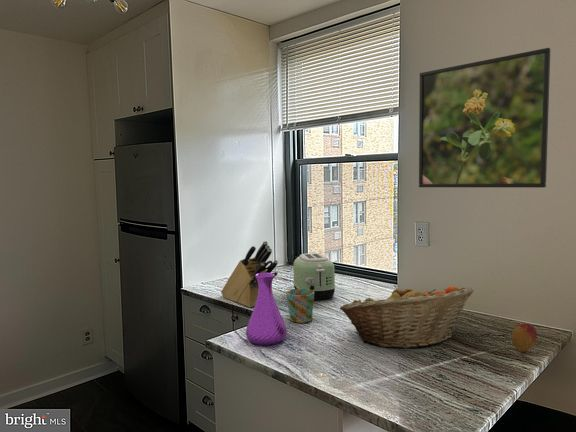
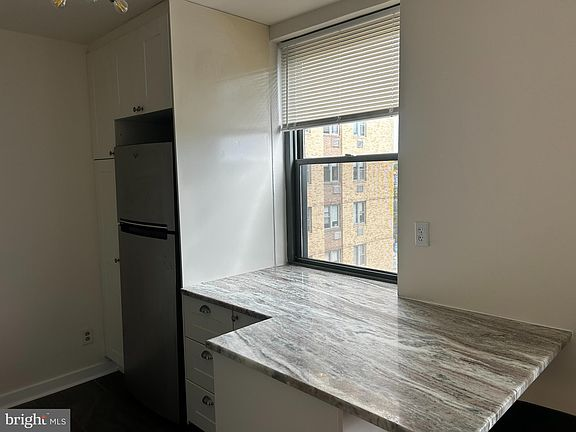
- fruit basket (406, 309)
- mug (299, 304)
- fruit (524, 337)
- vase (265, 307)
- knife block (248, 271)
- toaster (314, 275)
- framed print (477, 125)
